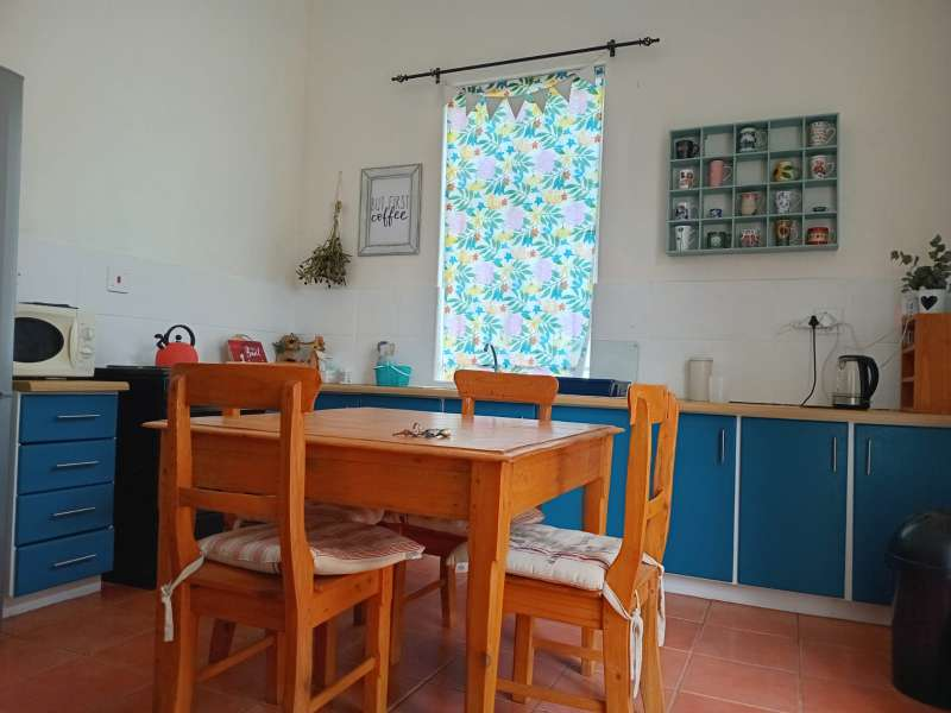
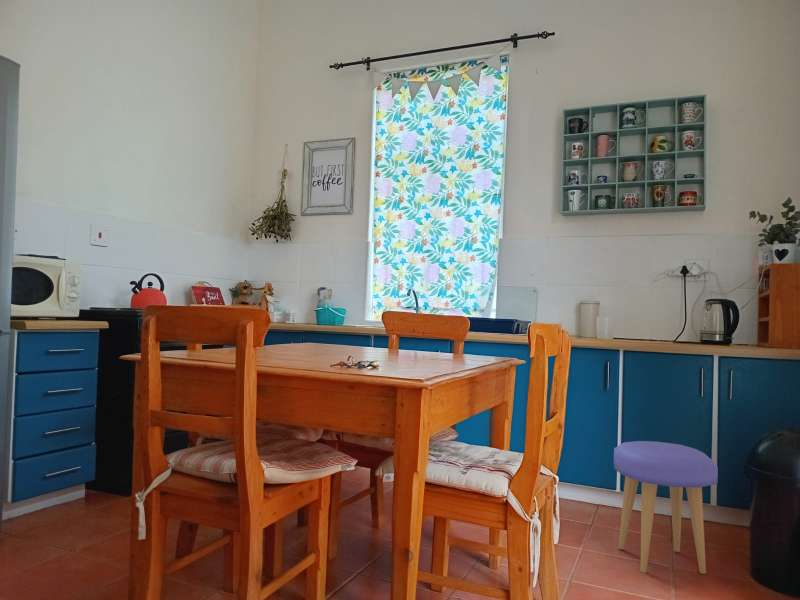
+ stool (654, 505)
